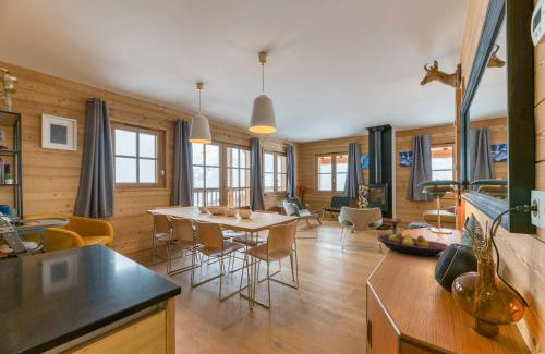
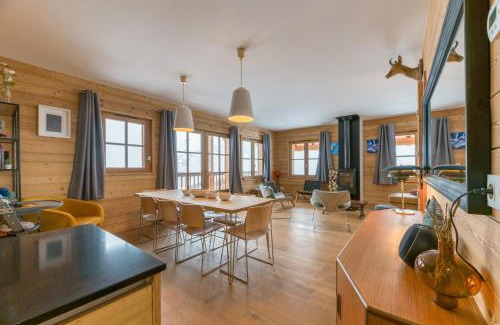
- fruit bowl (410, 242)
